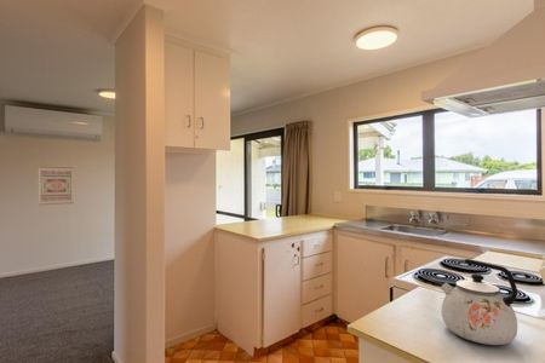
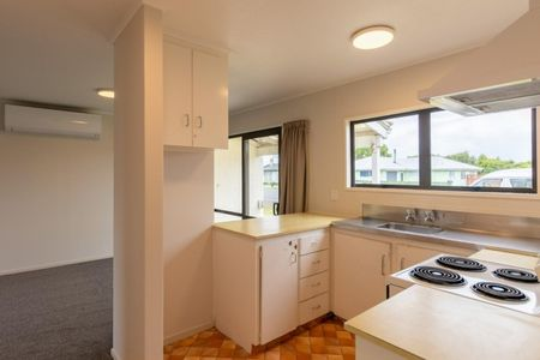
- kettle (476, 296)
- wall art (56, 185)
